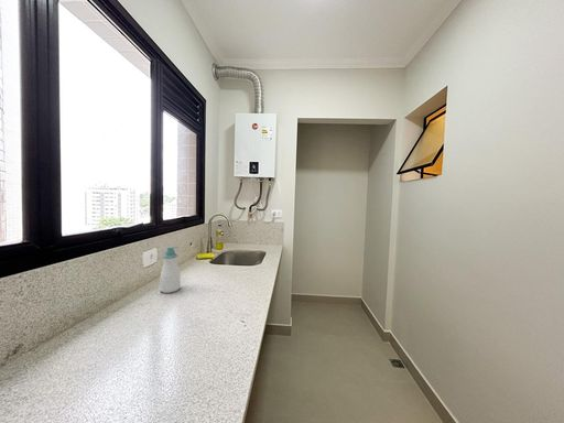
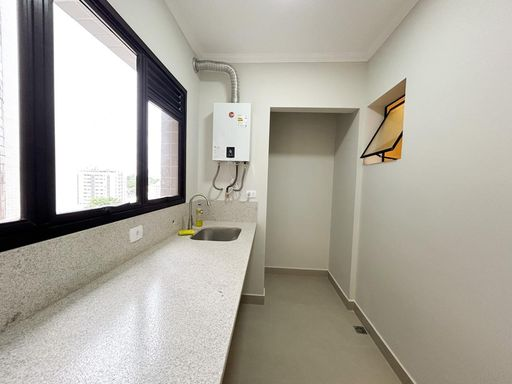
- soap bottle (170, 268)
